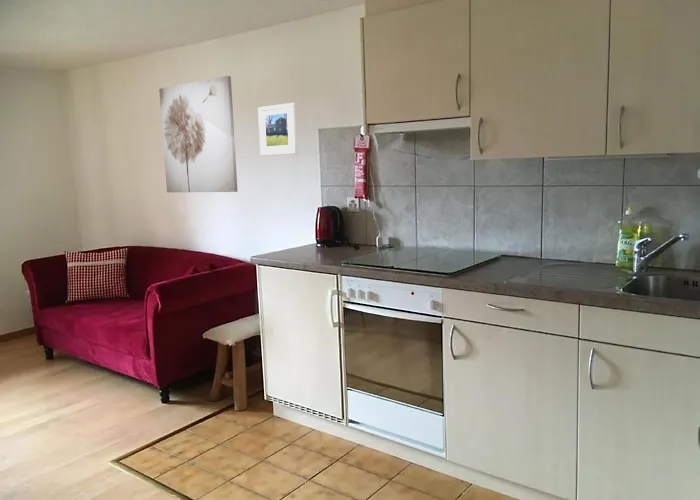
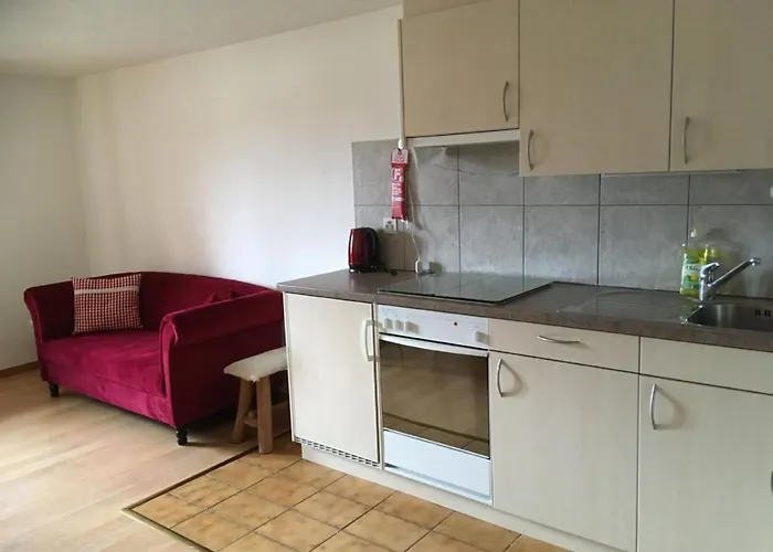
- wall art (196, 138)
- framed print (277, 130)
